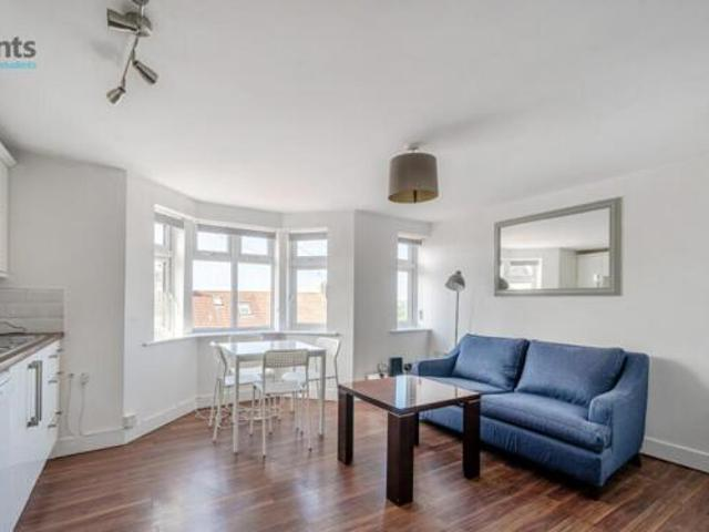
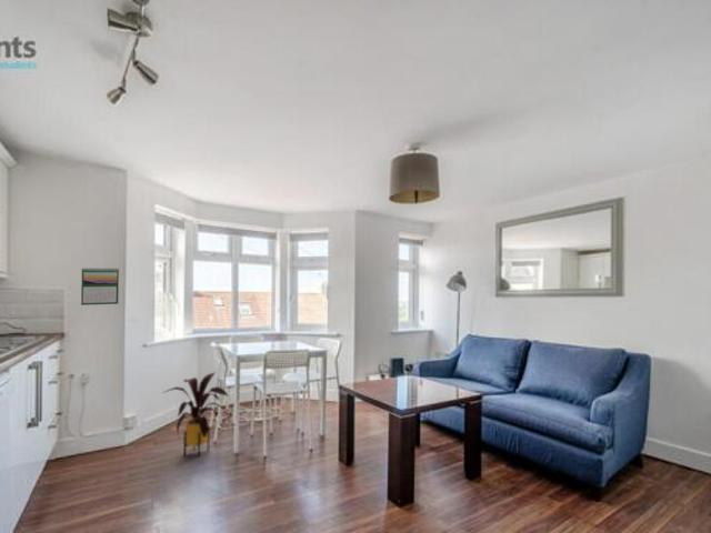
+ house plant (194, 414)
+ calendar (100, 285)
